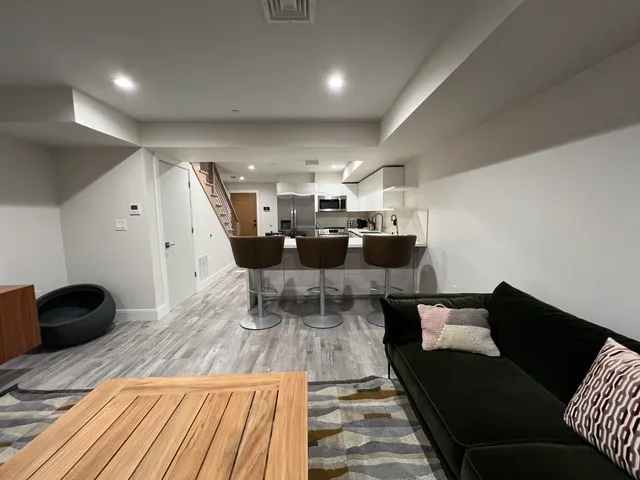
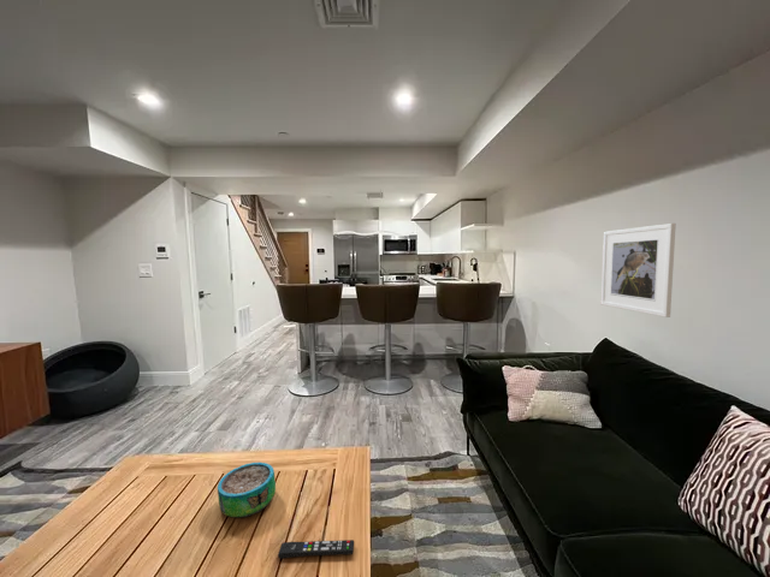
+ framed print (633, 269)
+ remote control (316, 548)
+ decorative bowl (247, 488)
